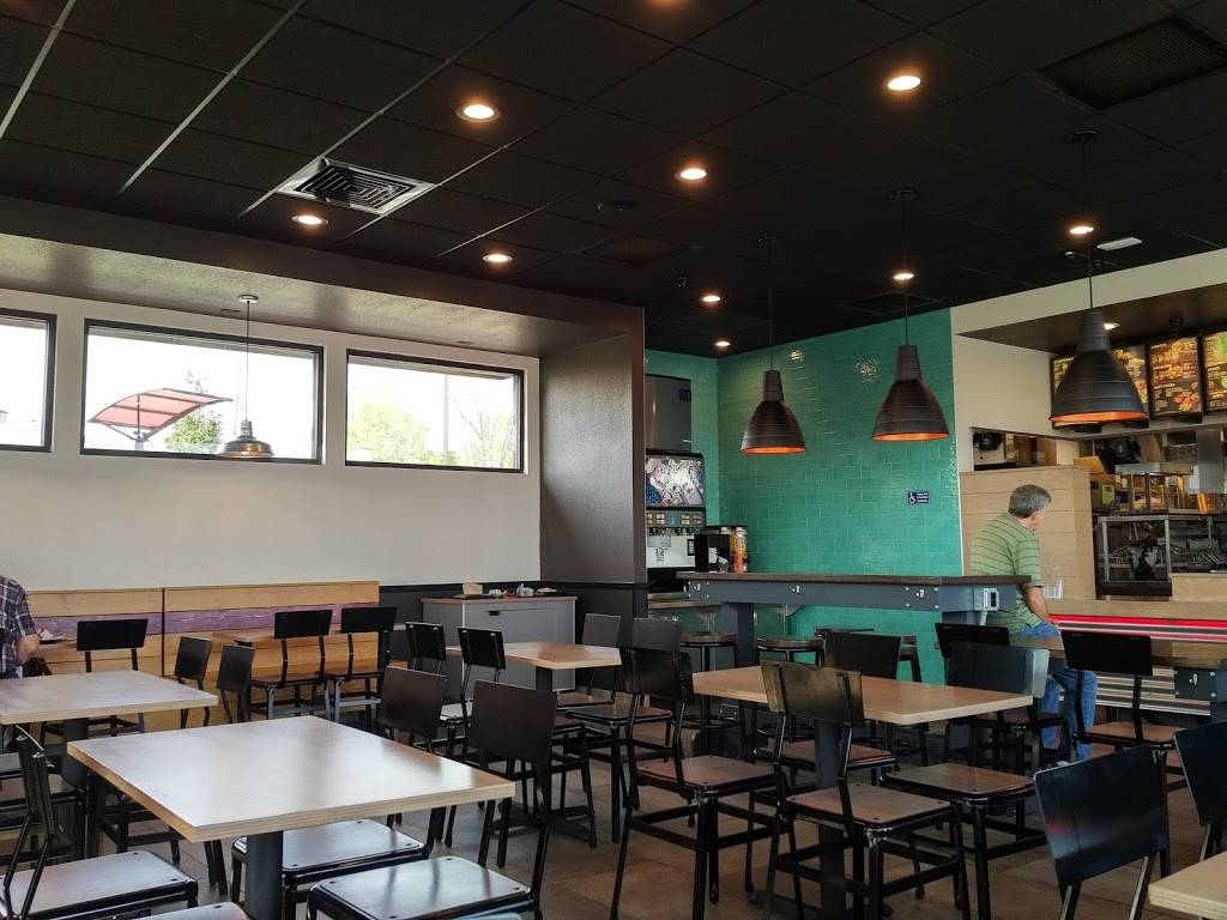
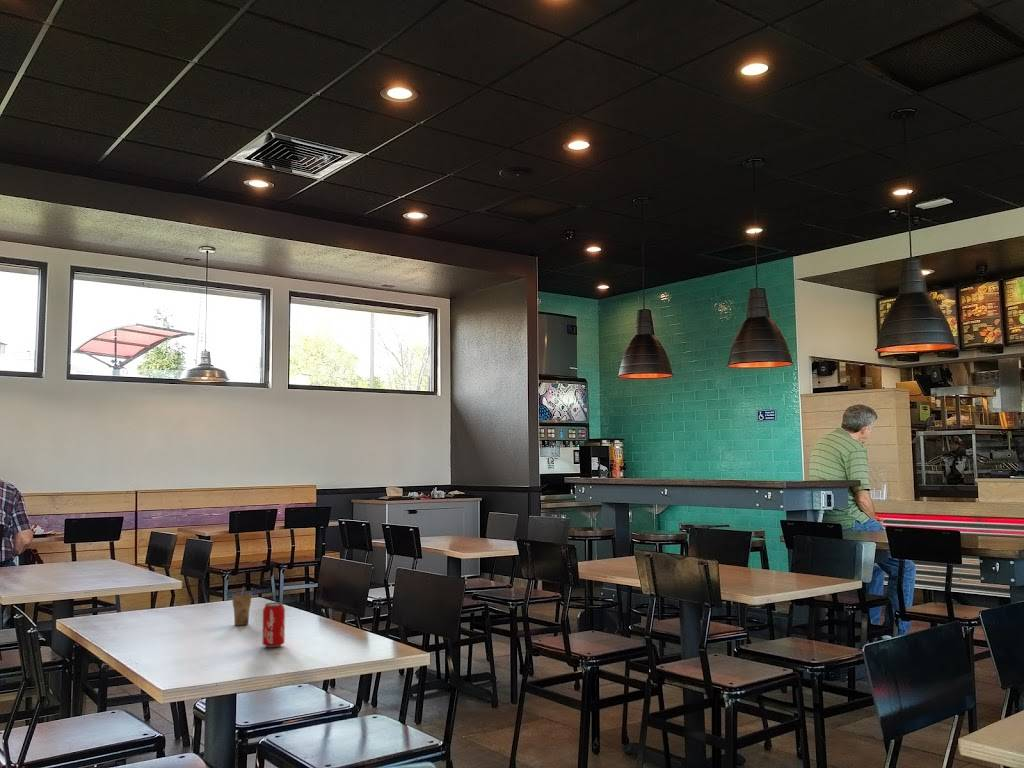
+ cup (241, 605)
+ soda can (273, 624)
